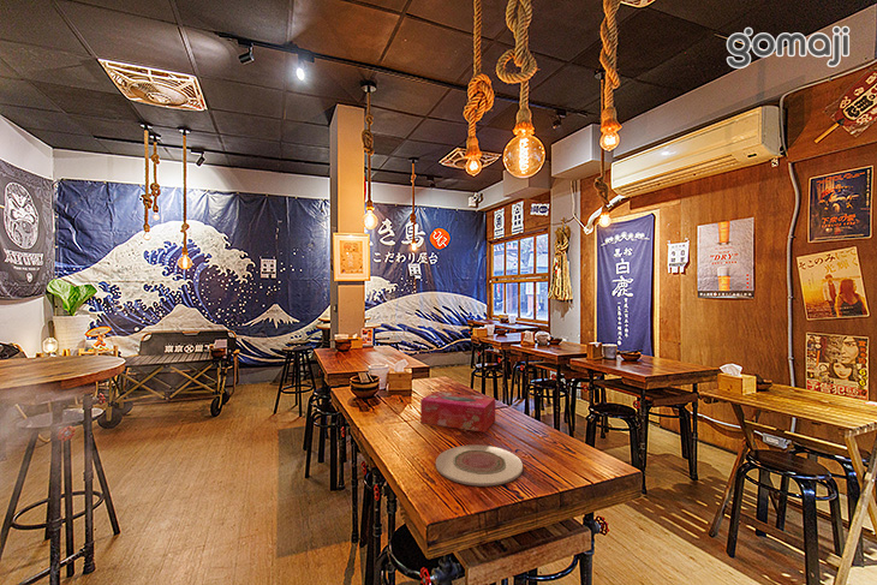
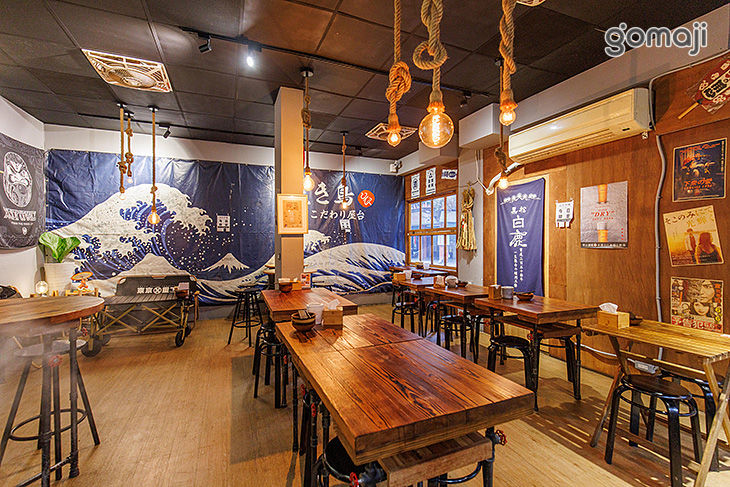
- tissue box (458, 410)
- plate (478, 462)
